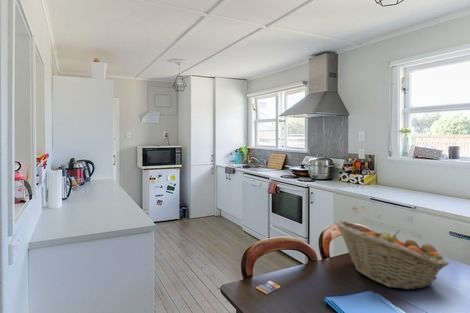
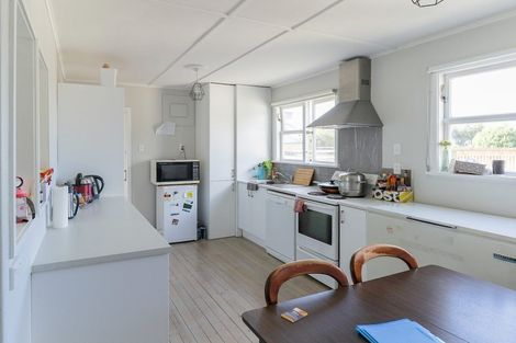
- fruit basket (385, 249)
